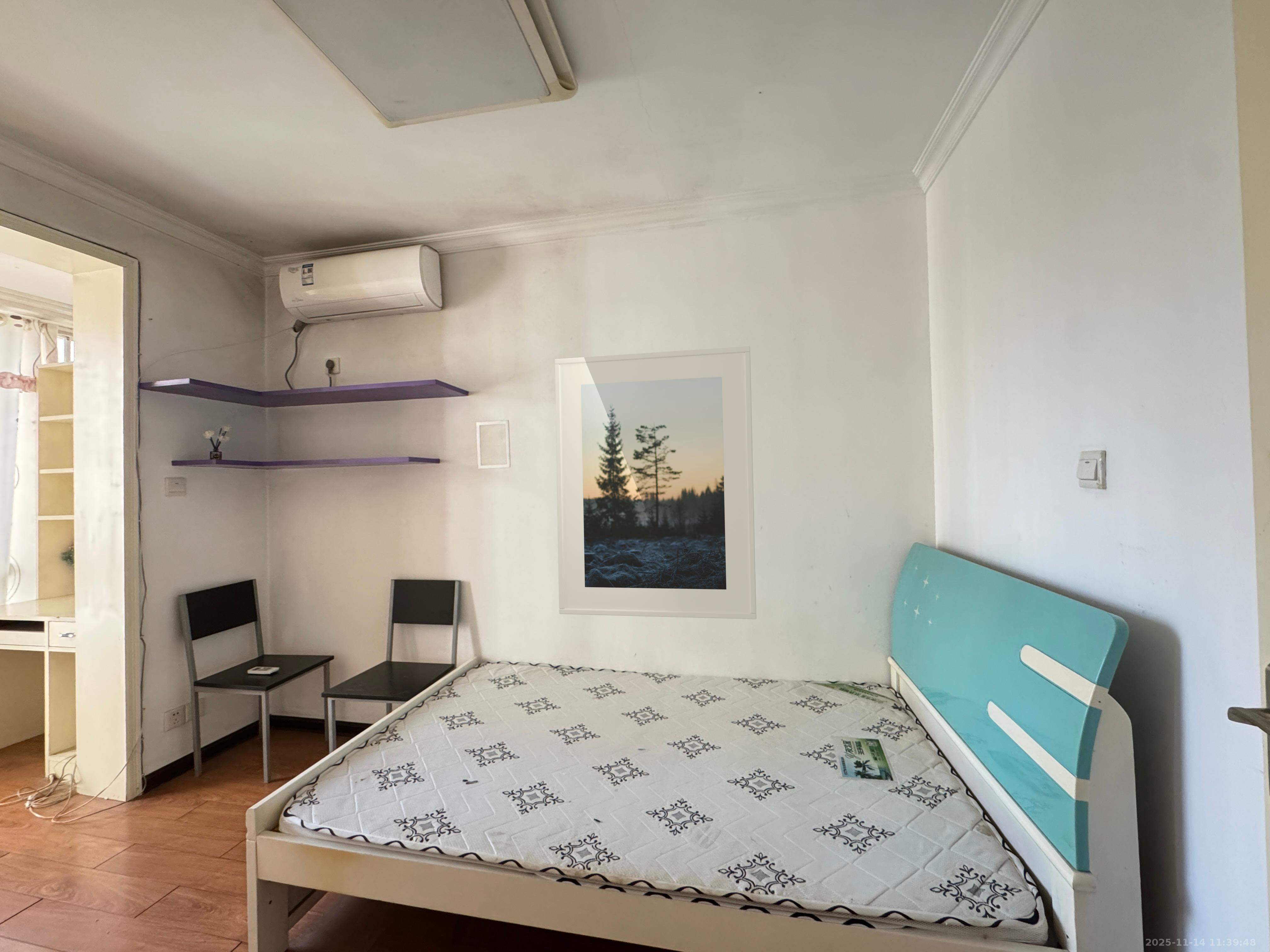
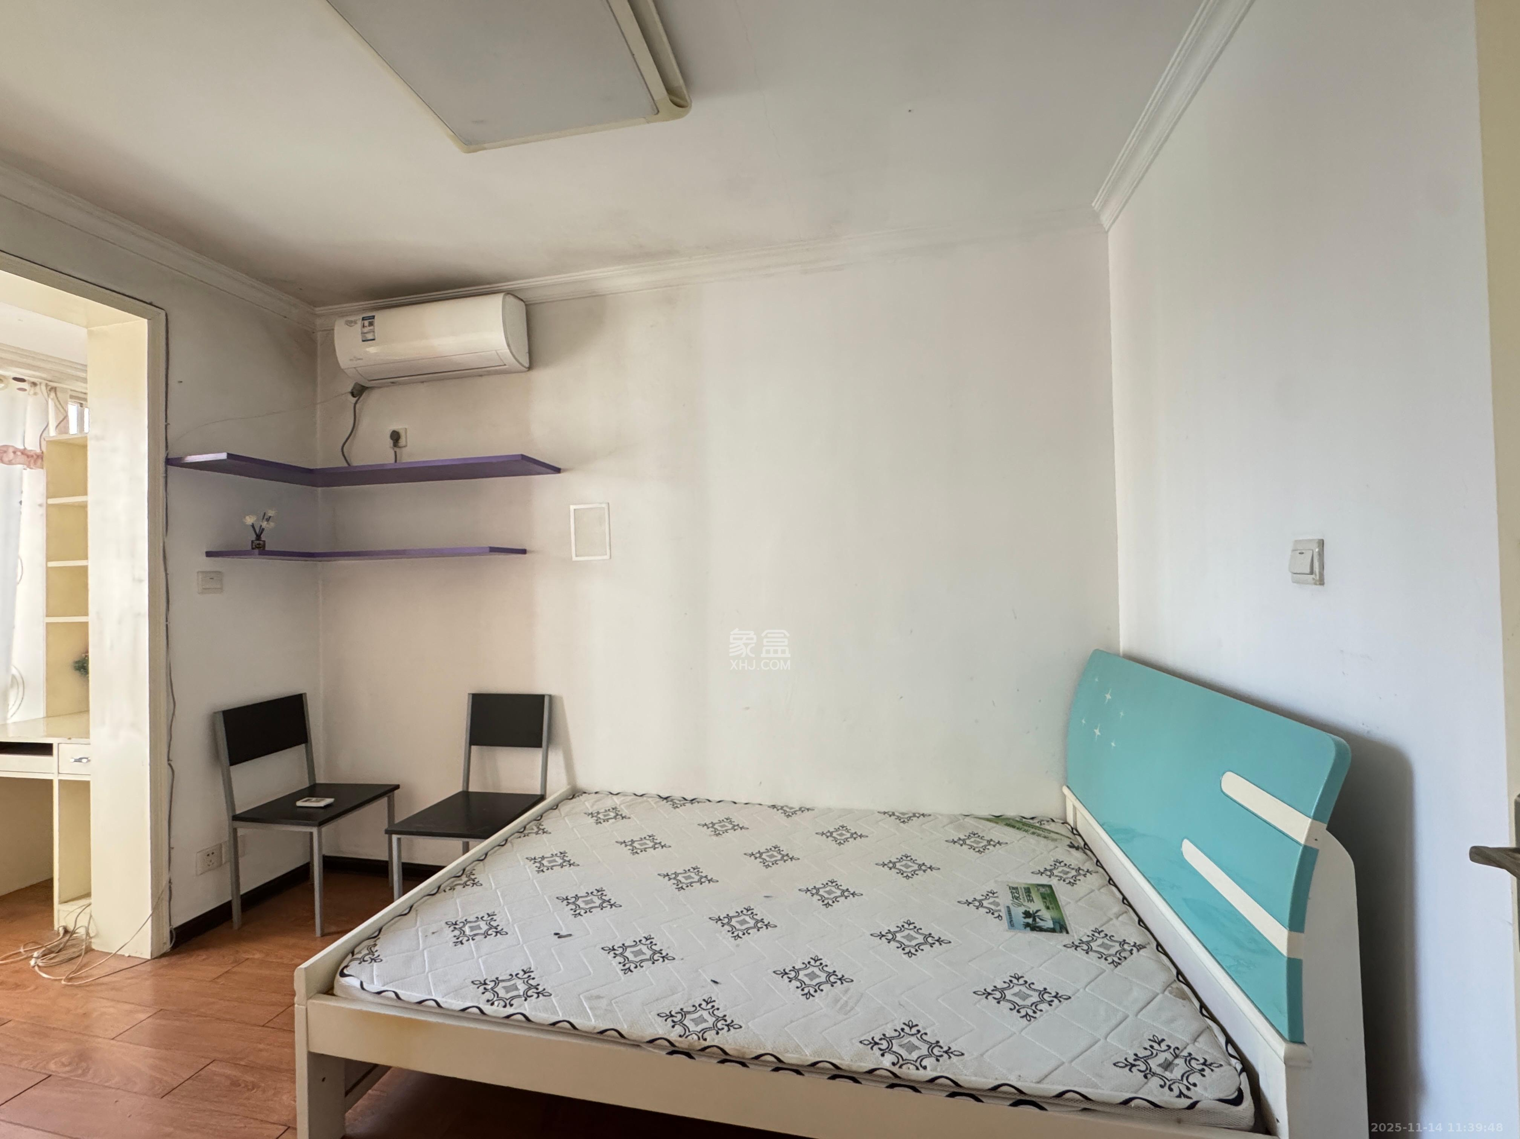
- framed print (652, 484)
